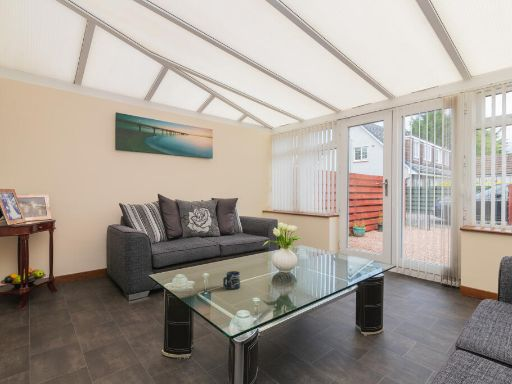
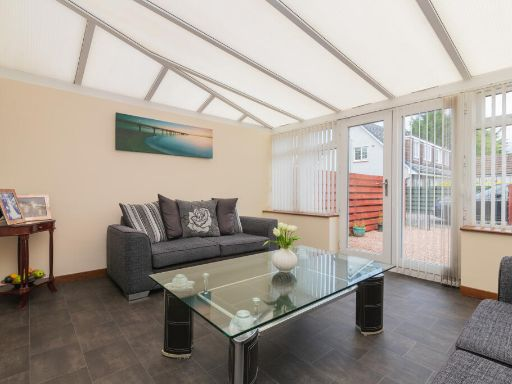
- cup (231, 280)
